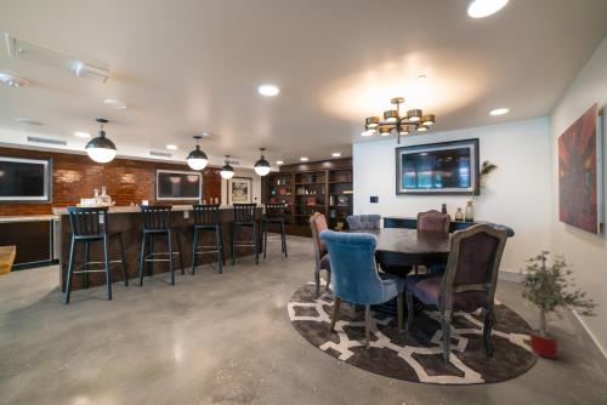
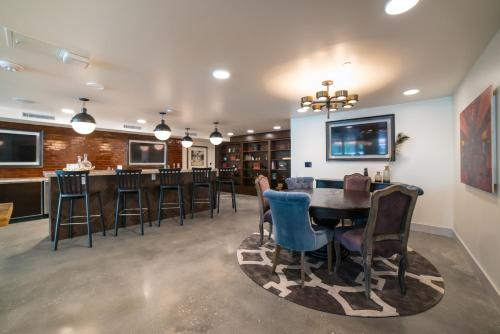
- potted tree (551, 302)
